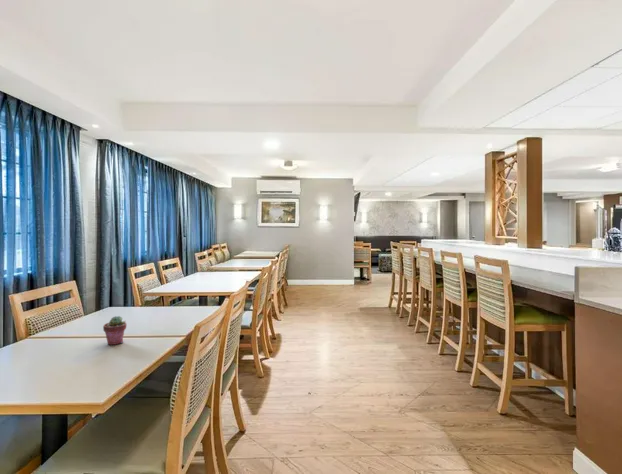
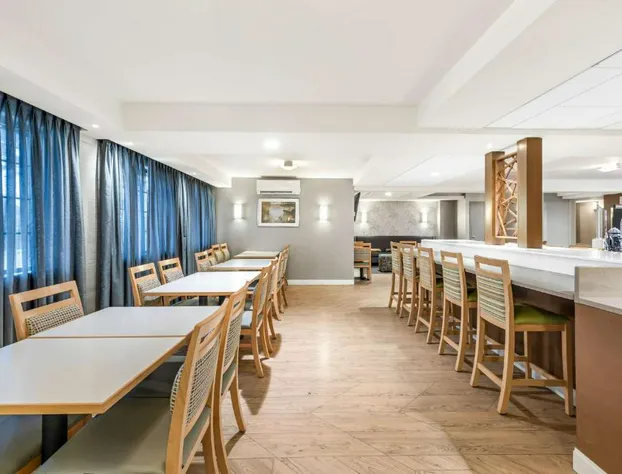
- potted succulent (115, 329)
